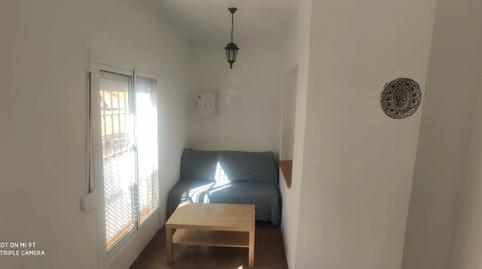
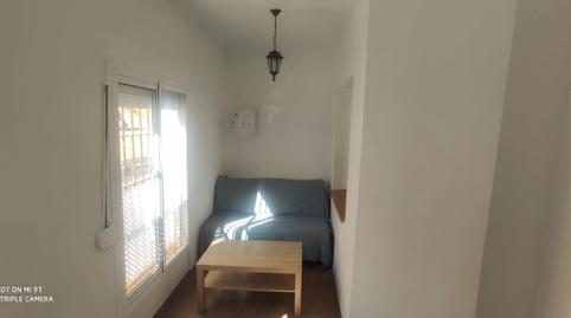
- decorative plate (400, 98)
